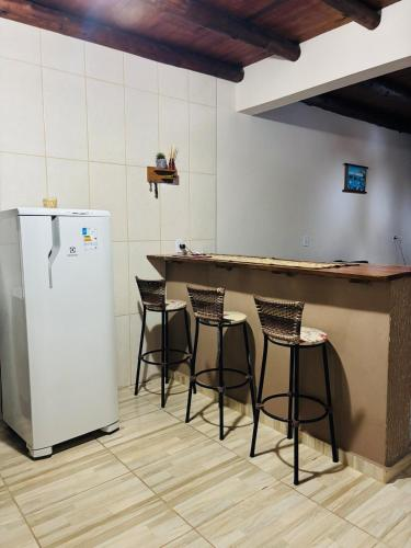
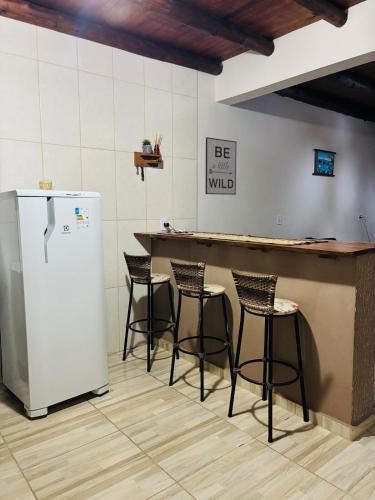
+ wall art (221, 167)
